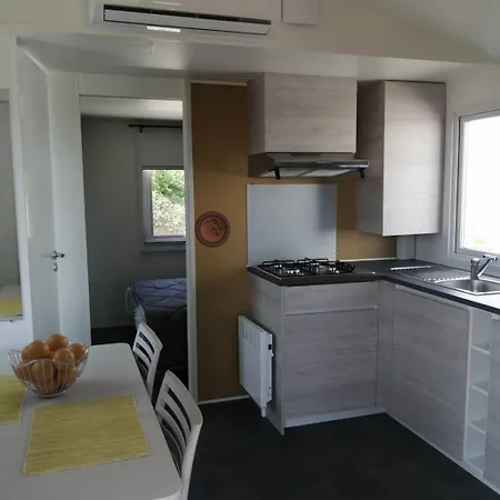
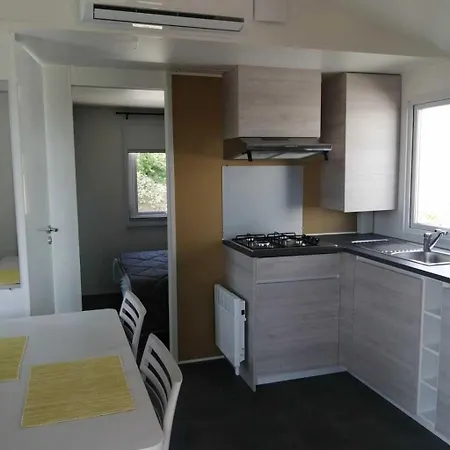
- decorative plate (212, 229)
- fruit basket (50, 364)
